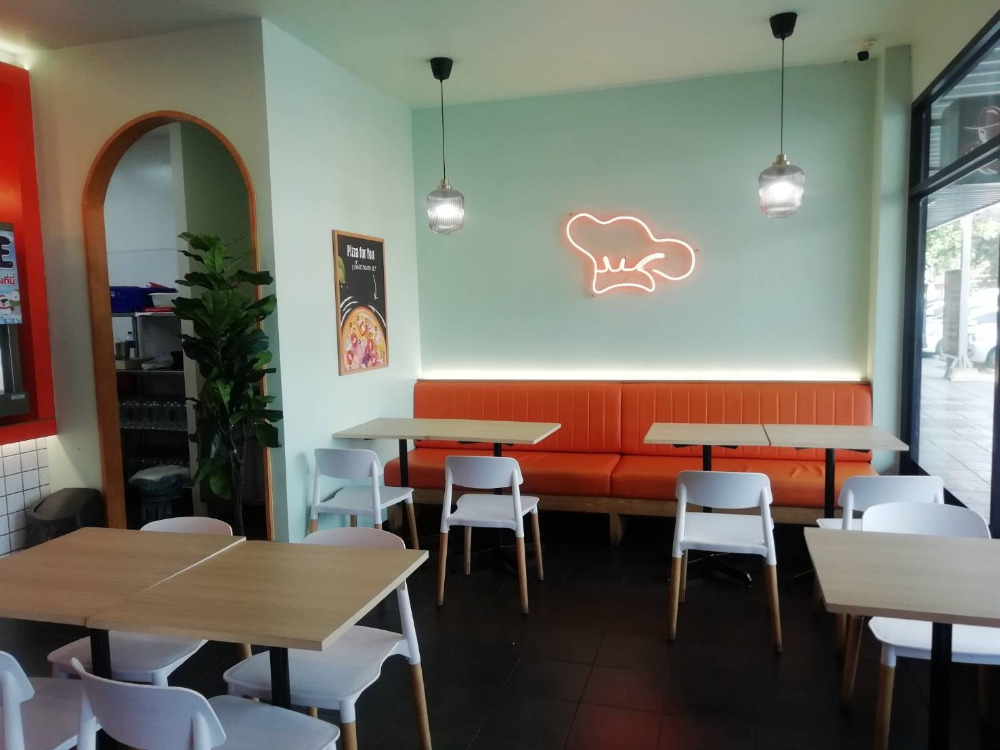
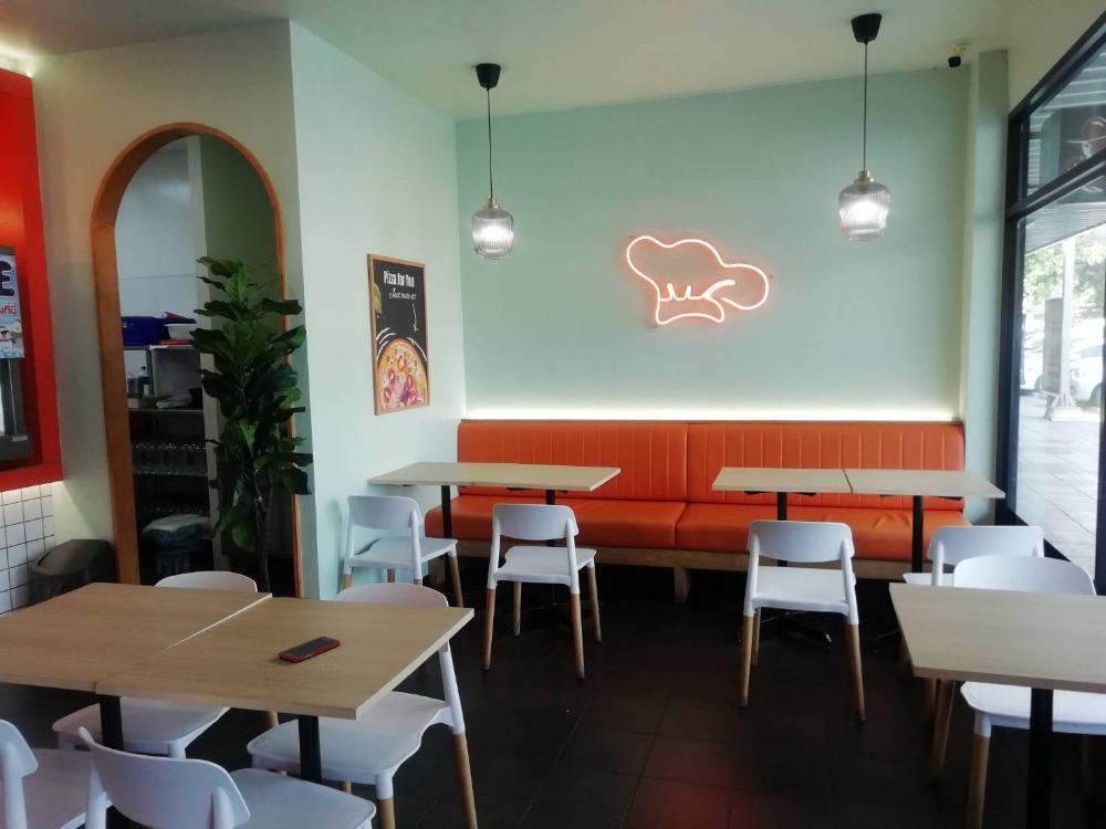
+ cell phone (310, 648)
